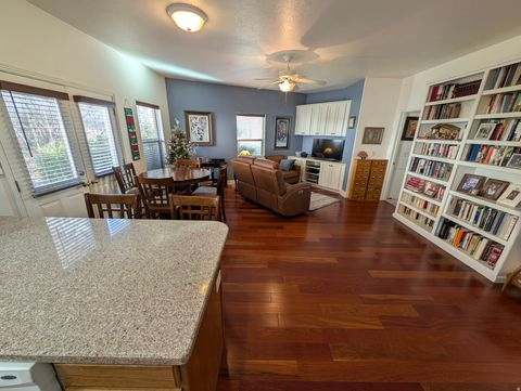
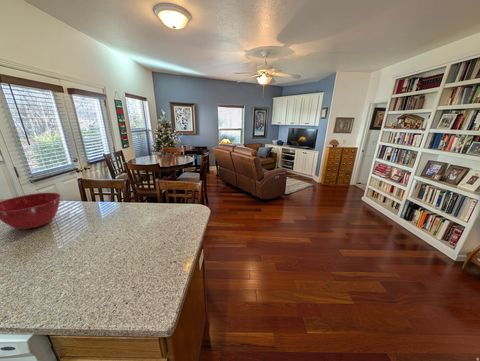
+ mixing bowl (31, 212)
